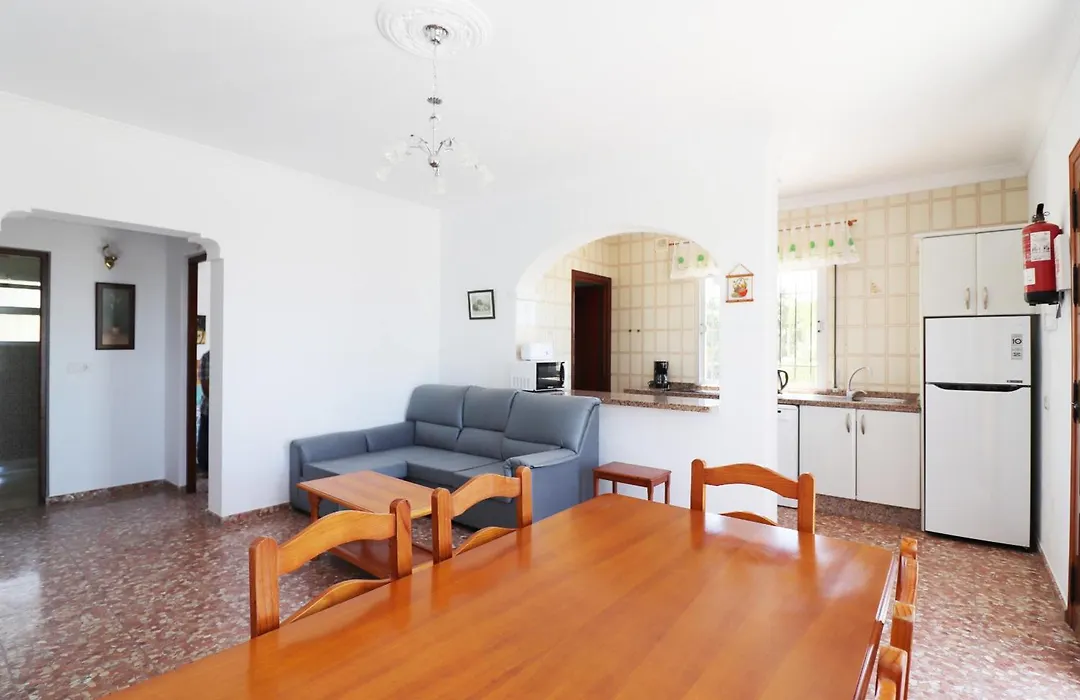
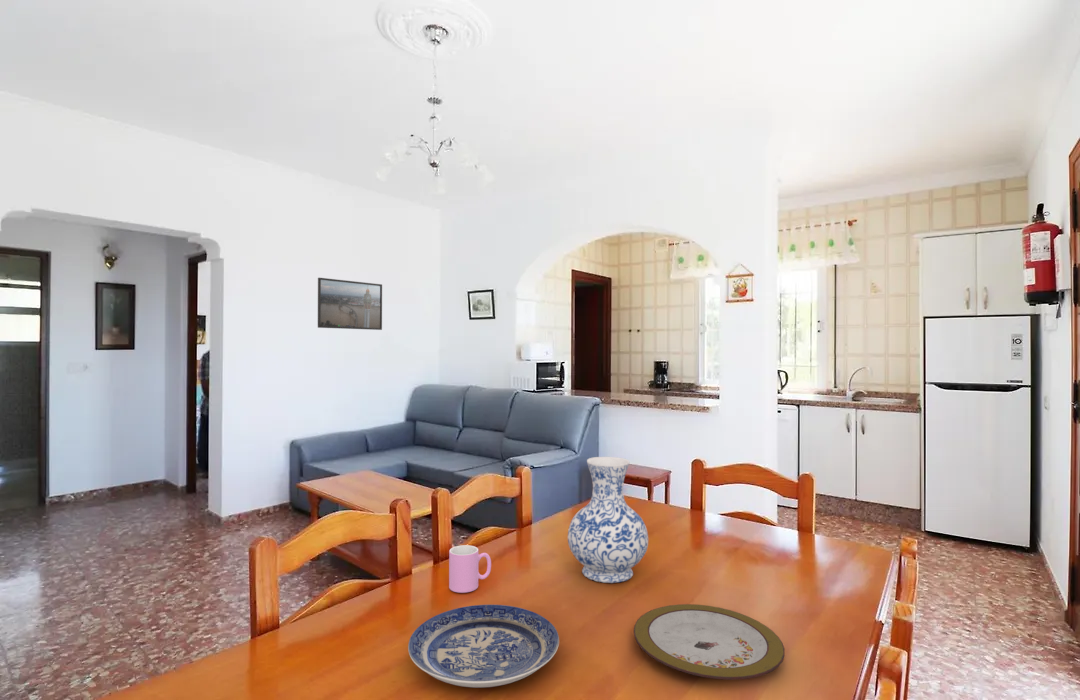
+ vase (607, 516)
+ cup (470, 567)
+ plate (484, 648)
+ plate (706, 642)
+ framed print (351, 305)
